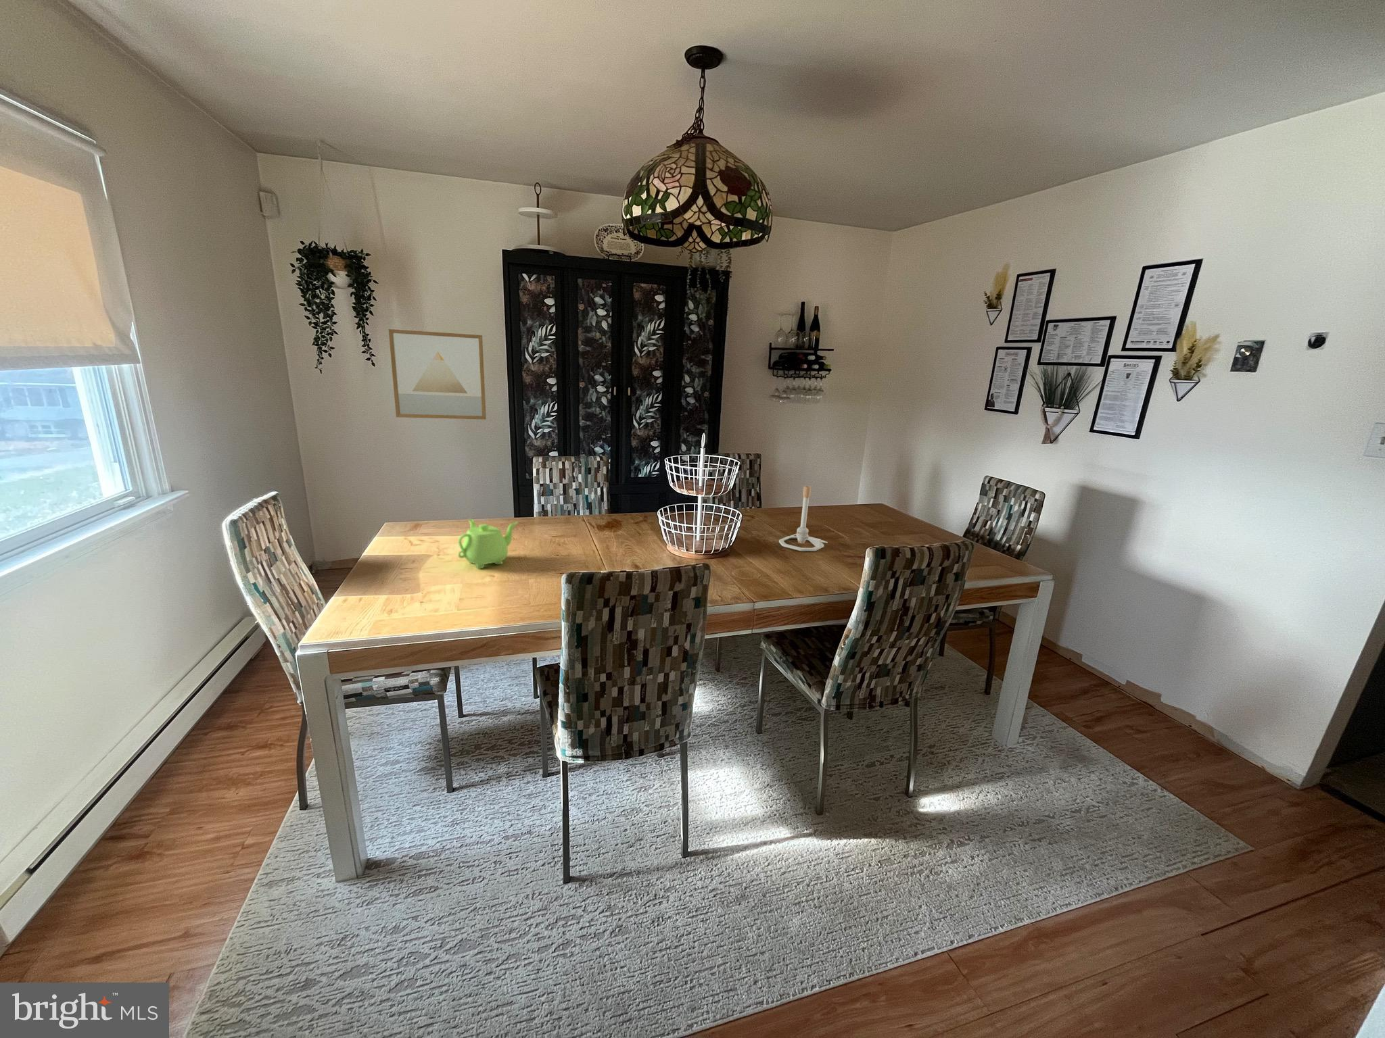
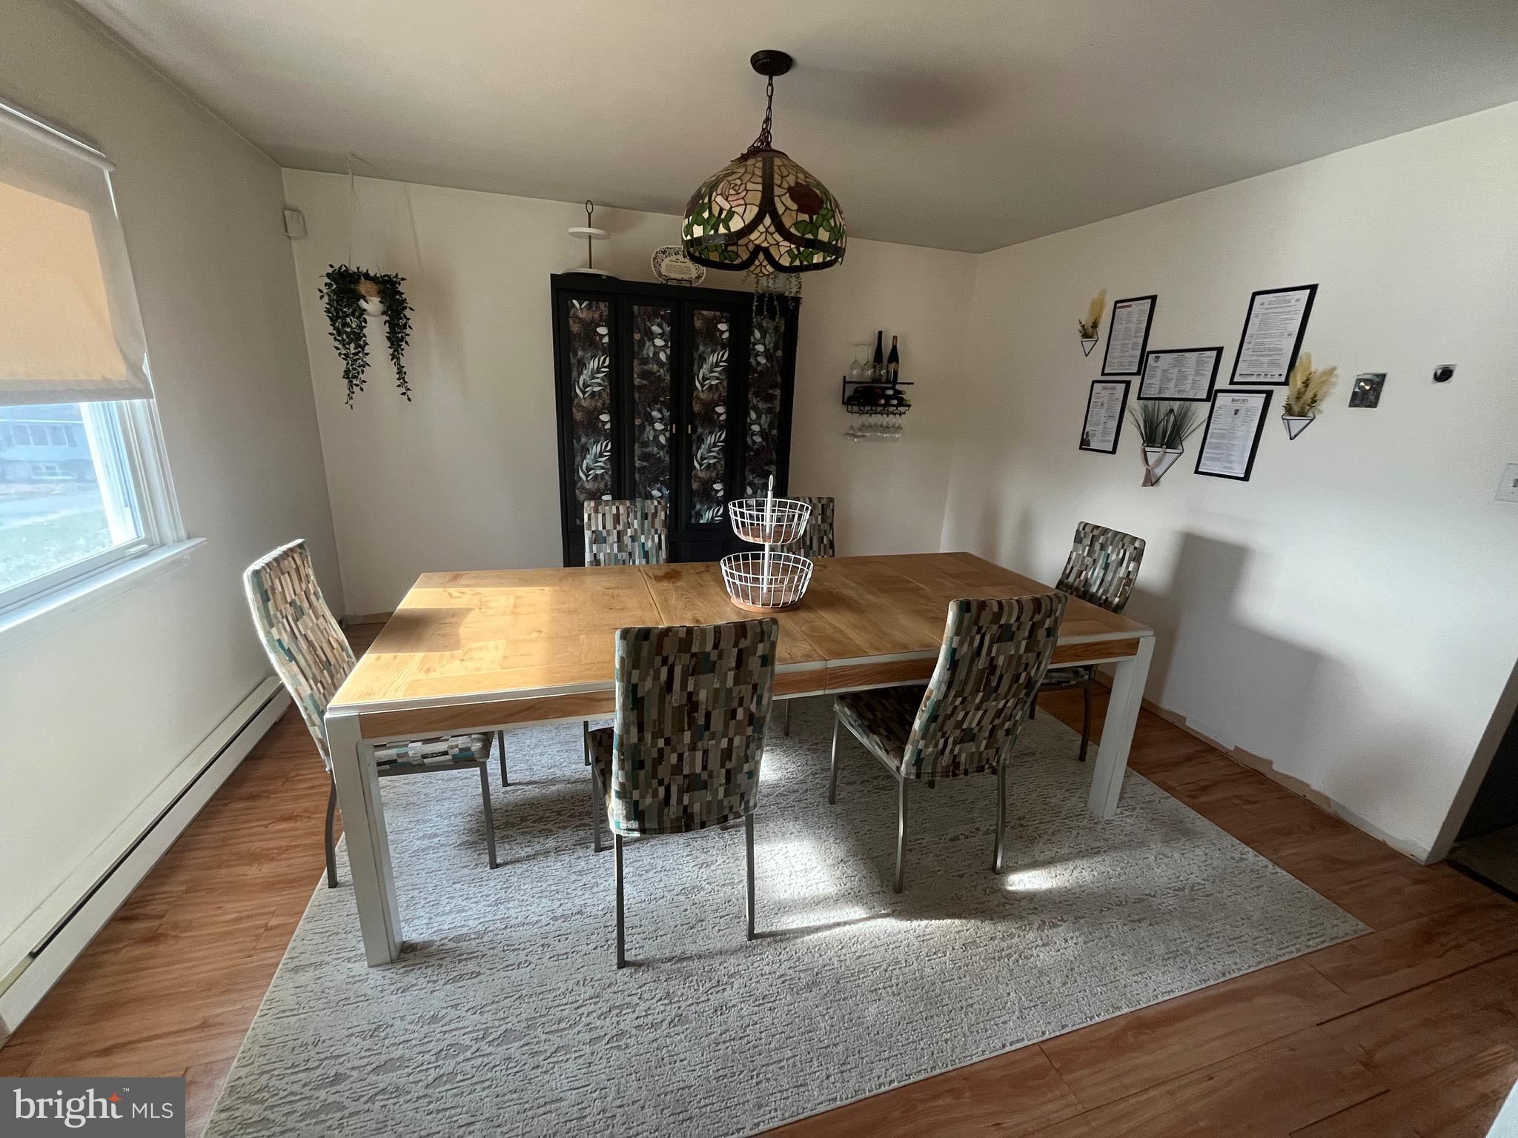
- lamp base (806, 520)
- teapot (486, 541)
- wall art (438, 376)
